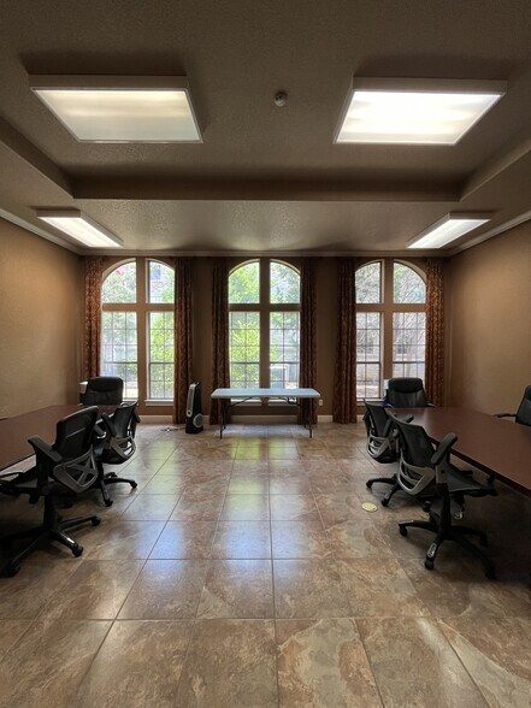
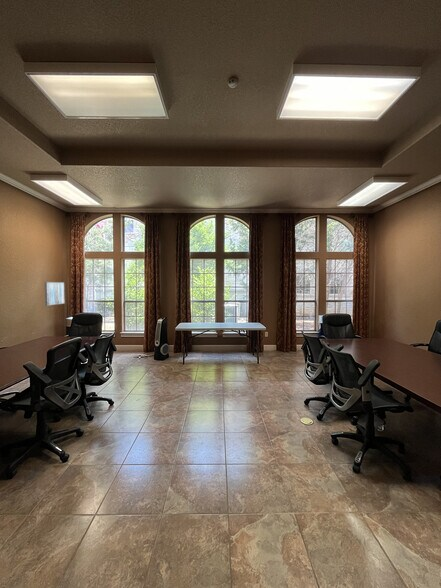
+ wall art (55, 293)
